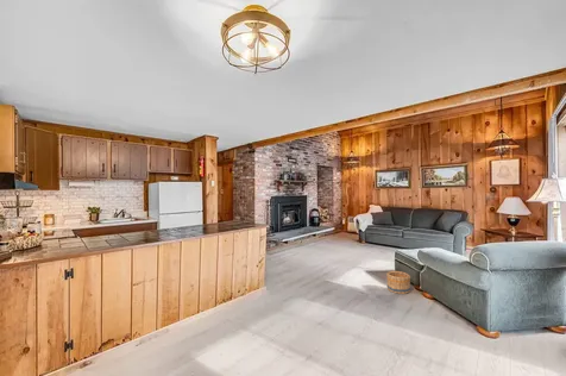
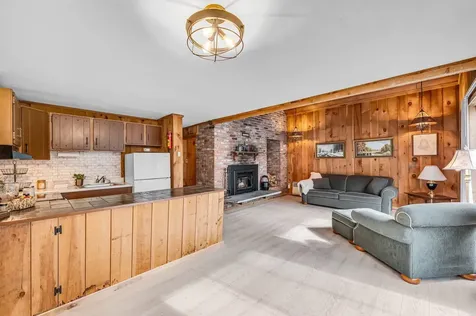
- basket (398, 281)
